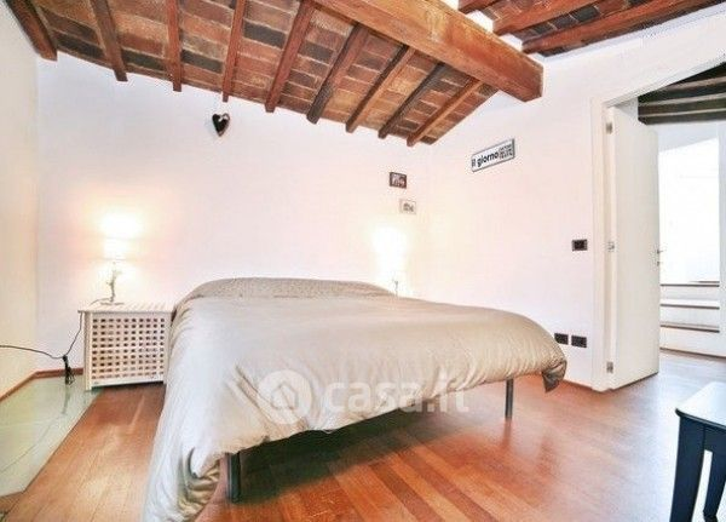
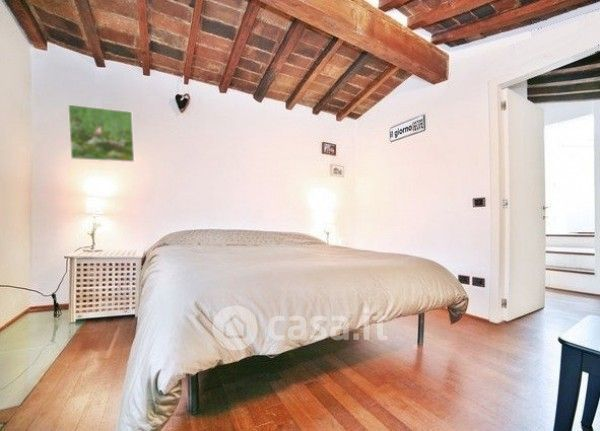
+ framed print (103, 134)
